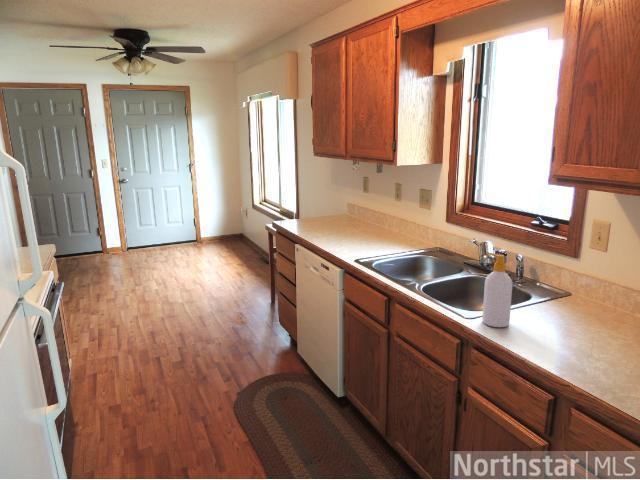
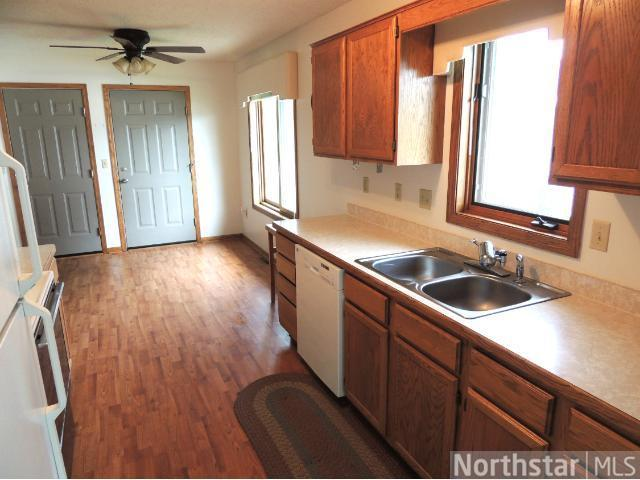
- soap bottle (496, 289)
